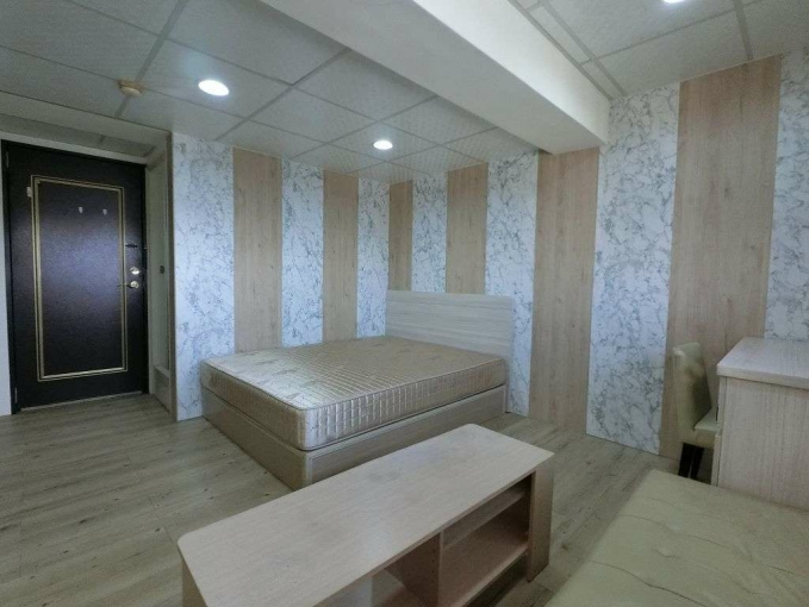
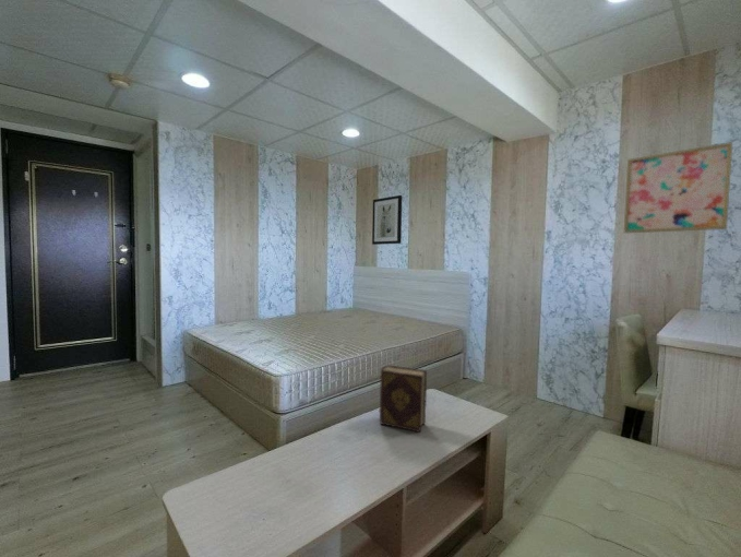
+ wall art (673, 191)
+ wall art (386, 221)
+ diary (402, 396)
